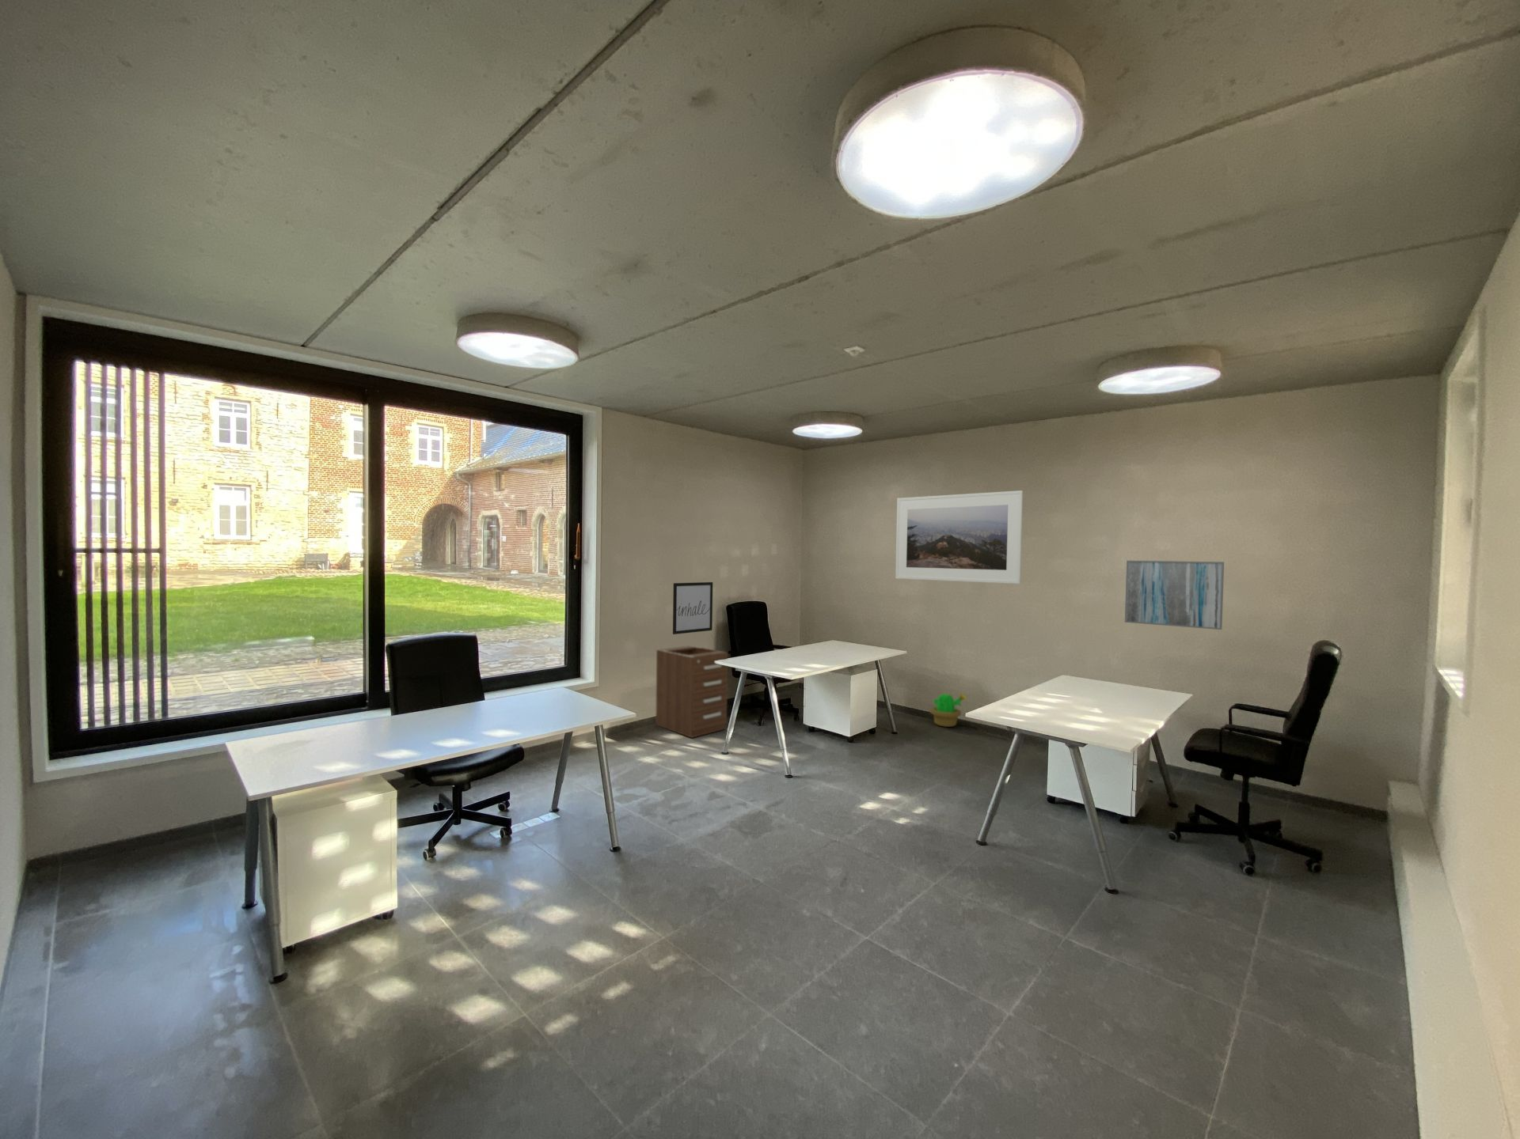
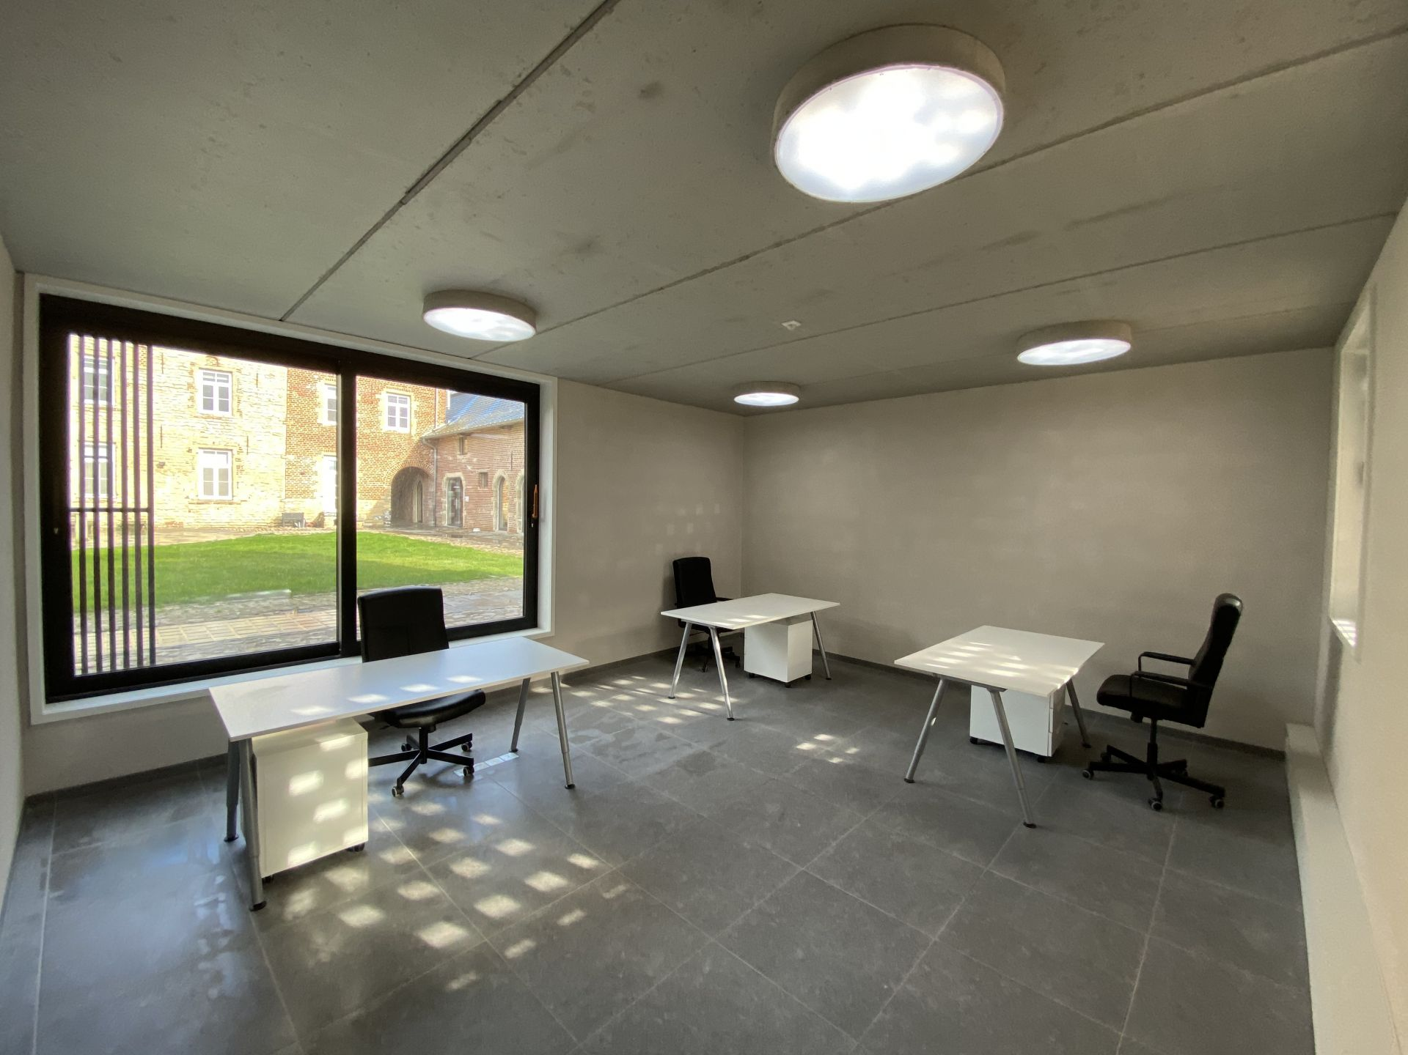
- wall art (693, 607)
- filing cabinet (692, 689)
- wall art (1172, 593)
- decorative plant (948, 708)
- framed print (954, 538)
